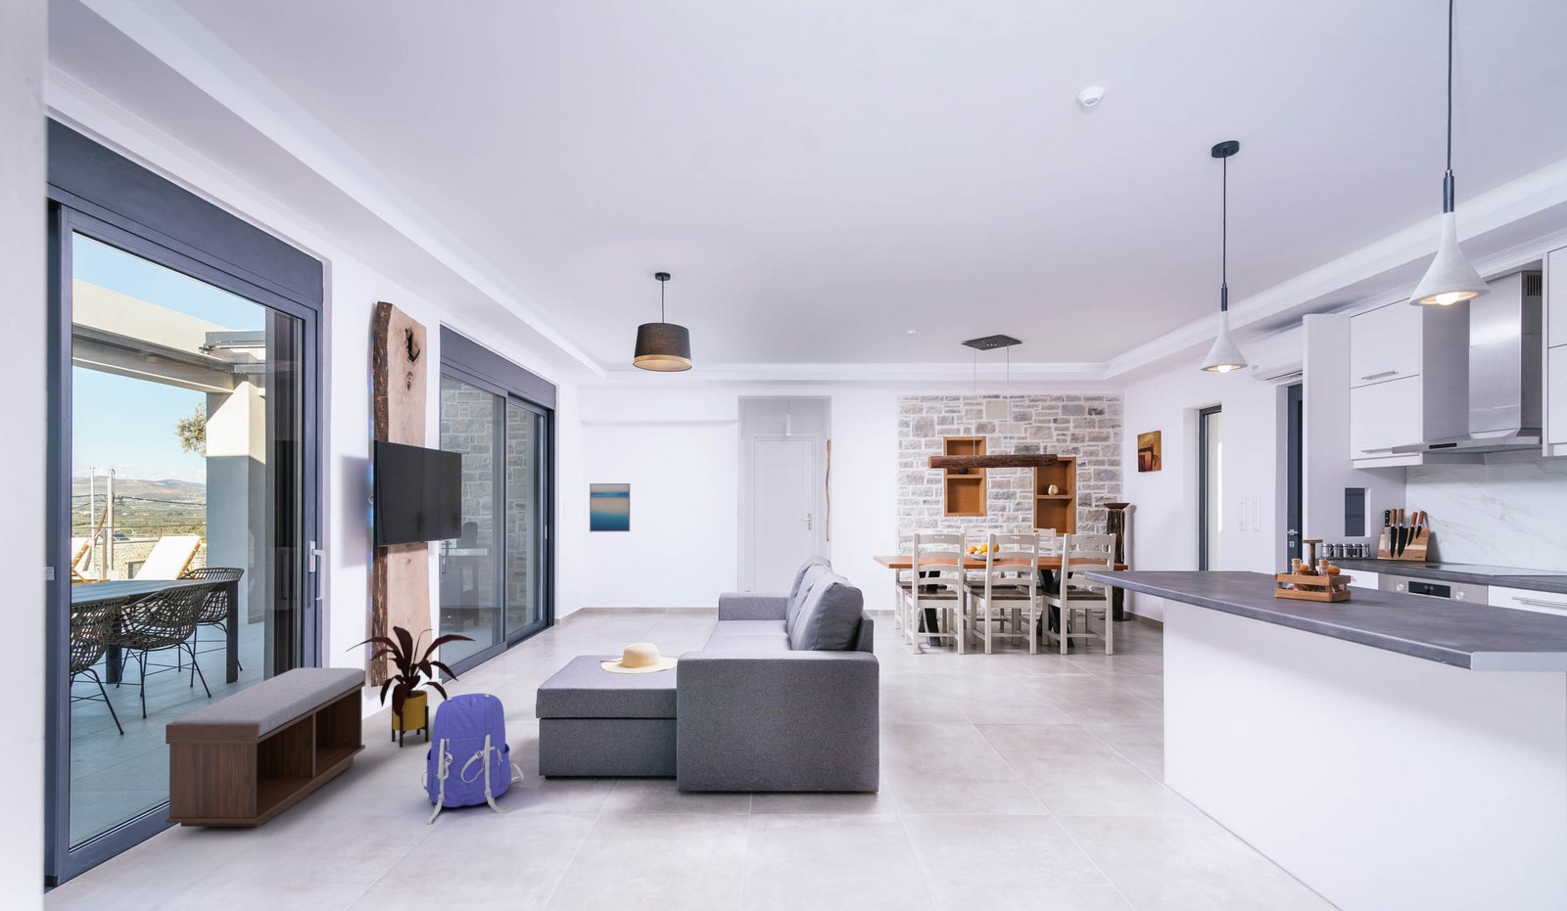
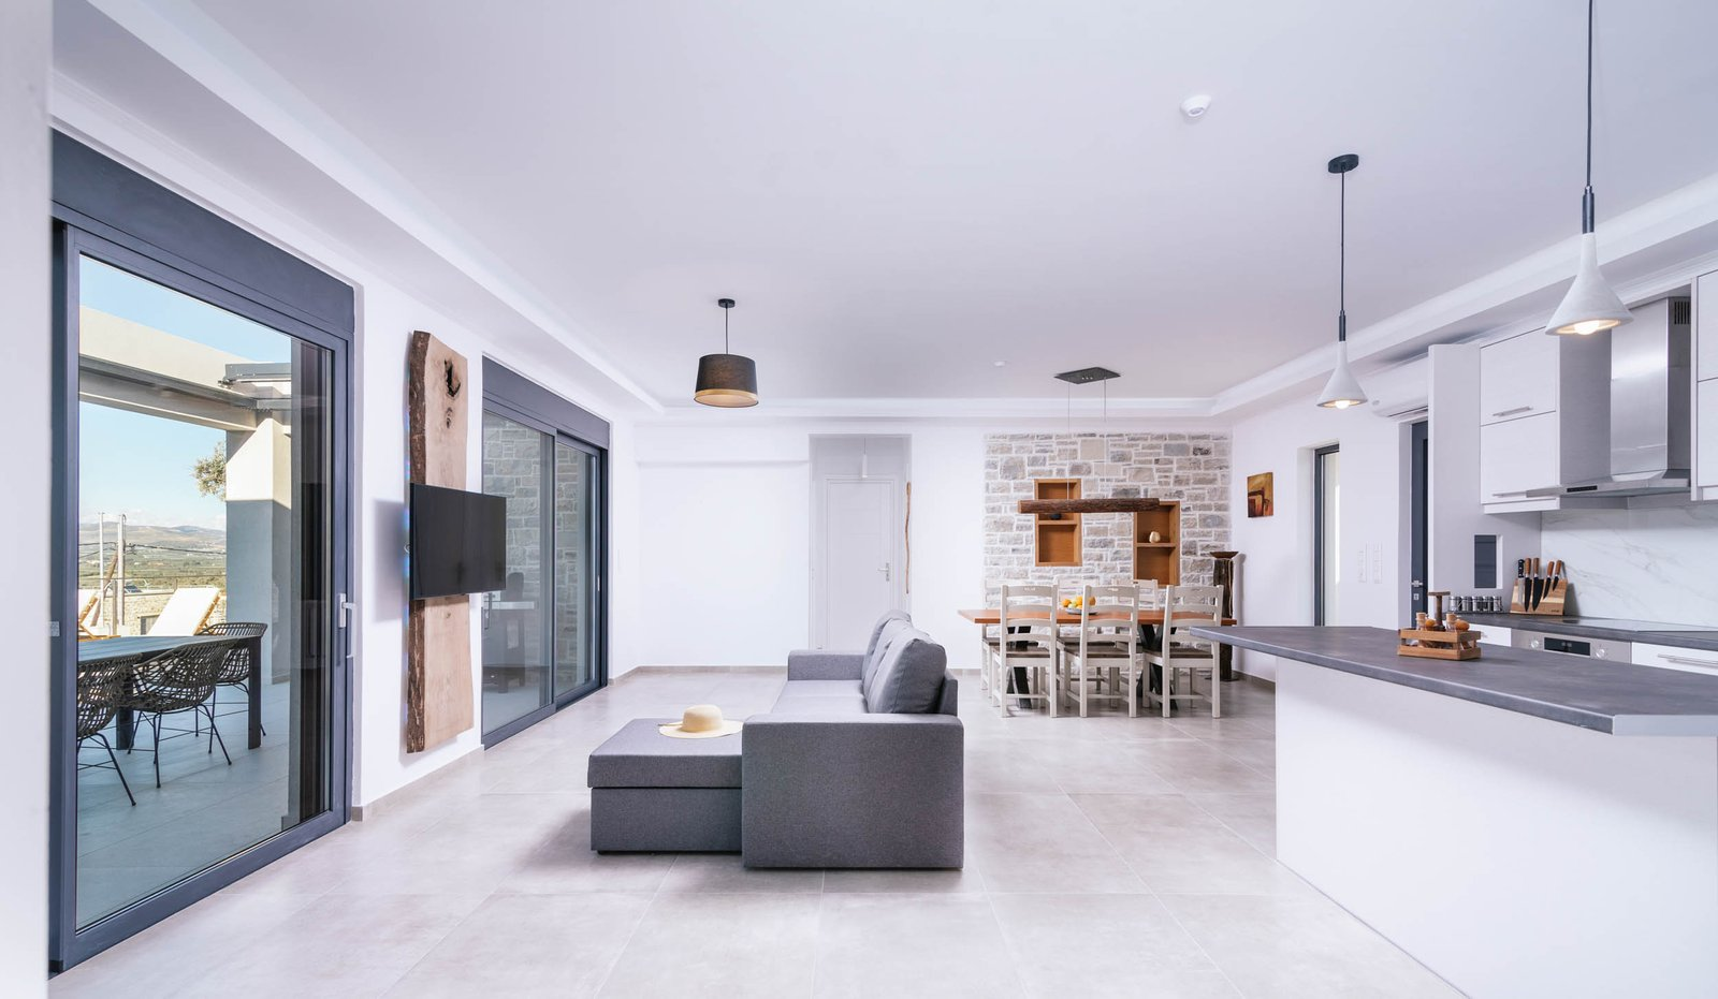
- wall art (609, 506)
- house plant (404, 685)
- backpack (470, 748)
- bench (277, 740)
